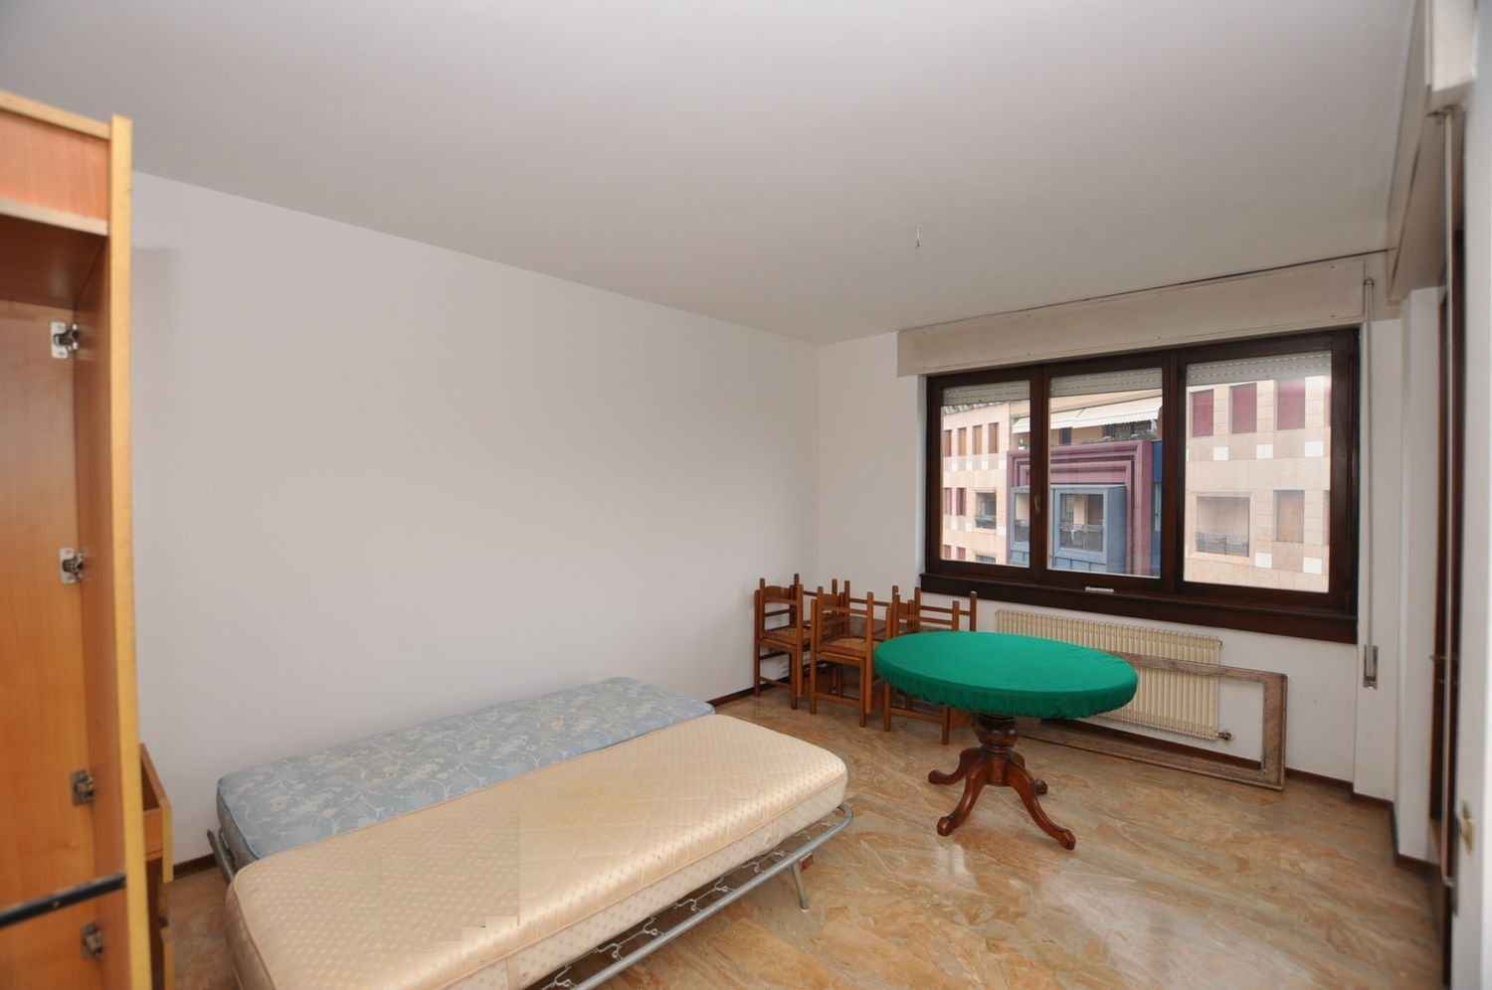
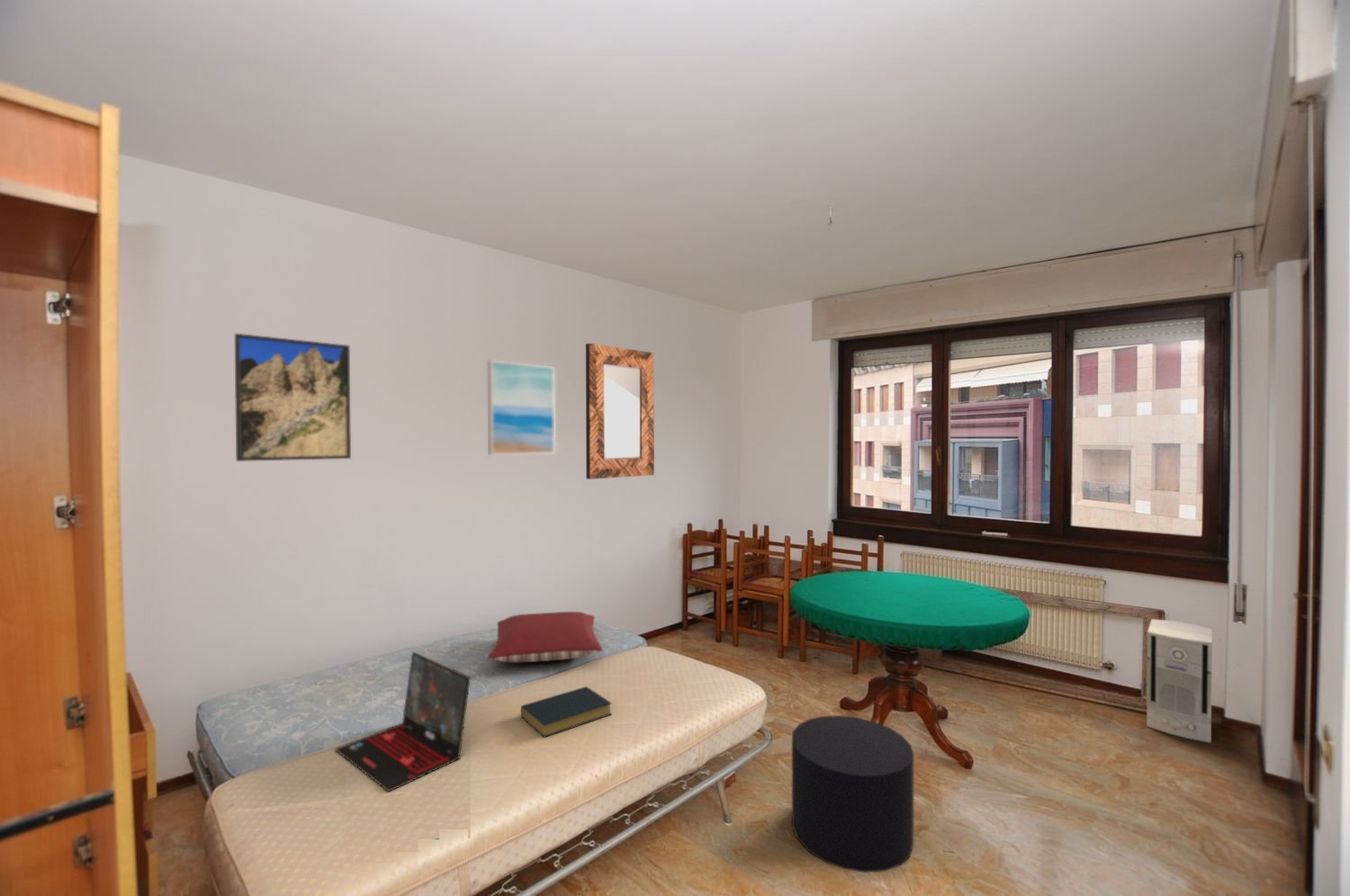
+ pillow (546, 635)
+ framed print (296, 399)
+ hardback book (566, 710)
+ home mirror (621, 412)
+ wall art (522, 408)
+ air purifier (1179, 676)
+ stool (850, 786)
+ laptop (403, 714)
